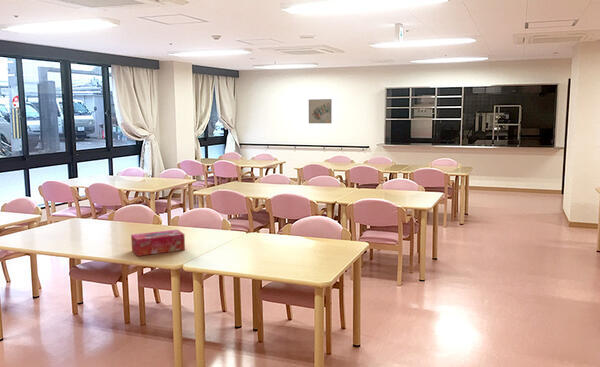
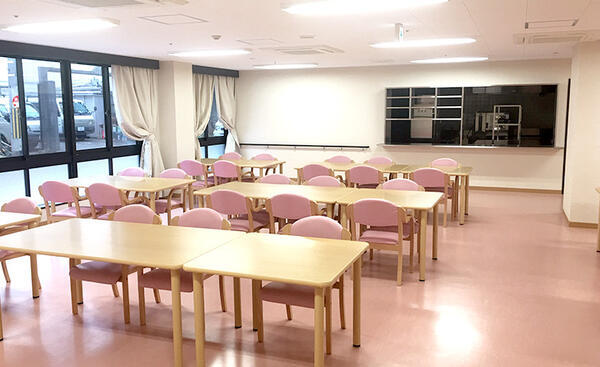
- tissue box (158, 242)
- wall art (320, 111)
